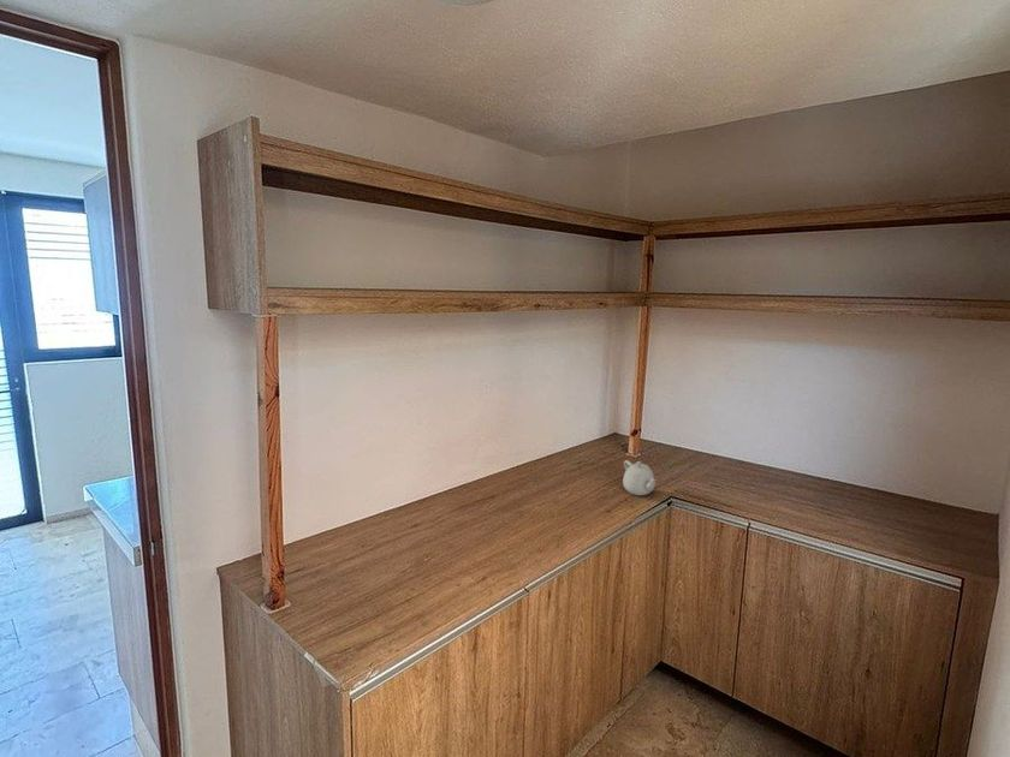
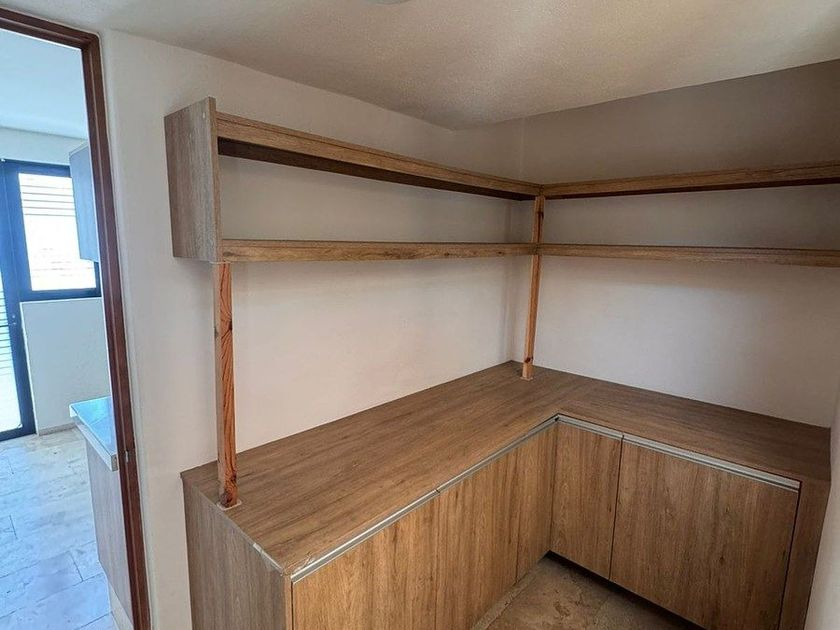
- teapot (641, 477)
